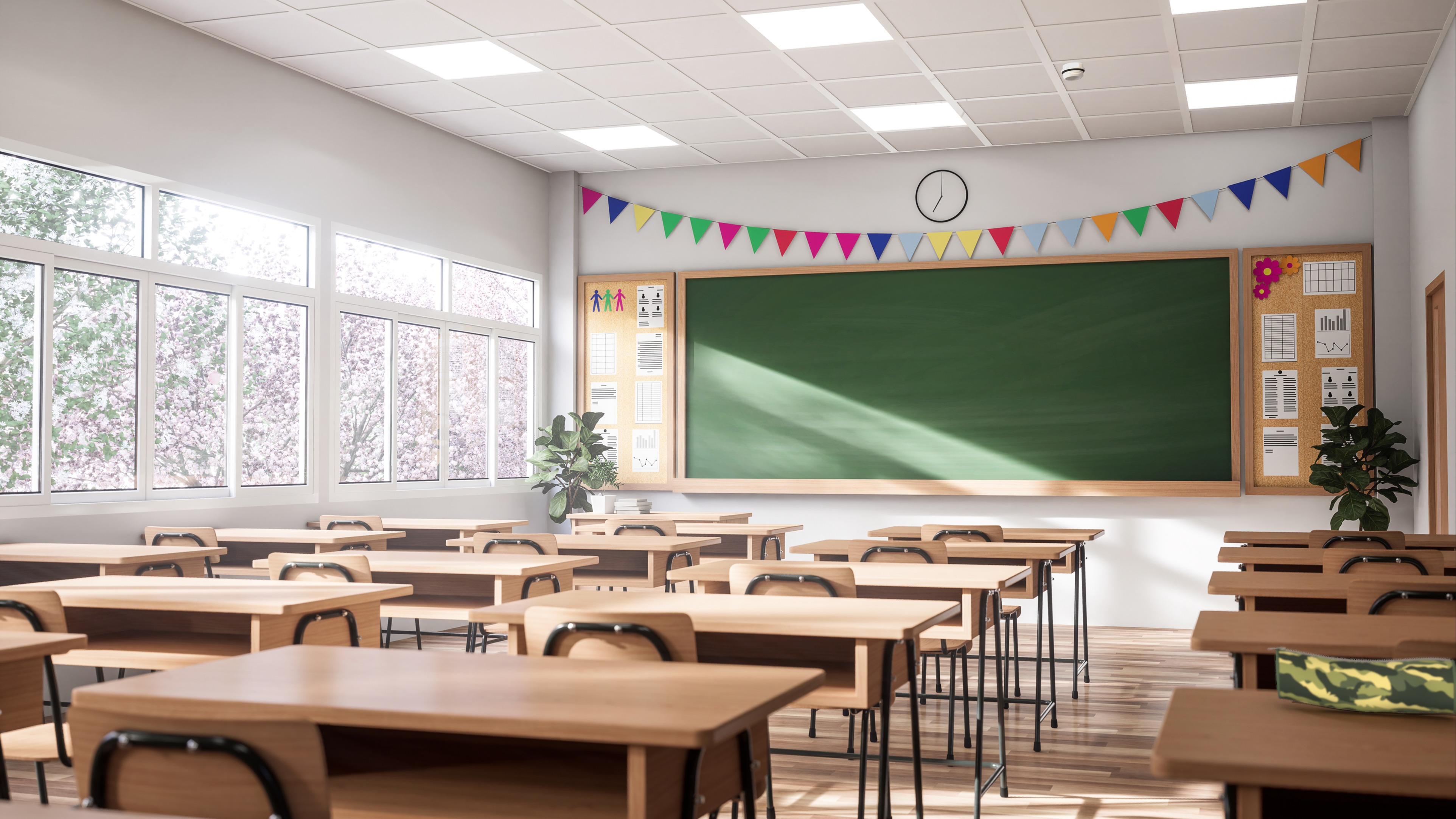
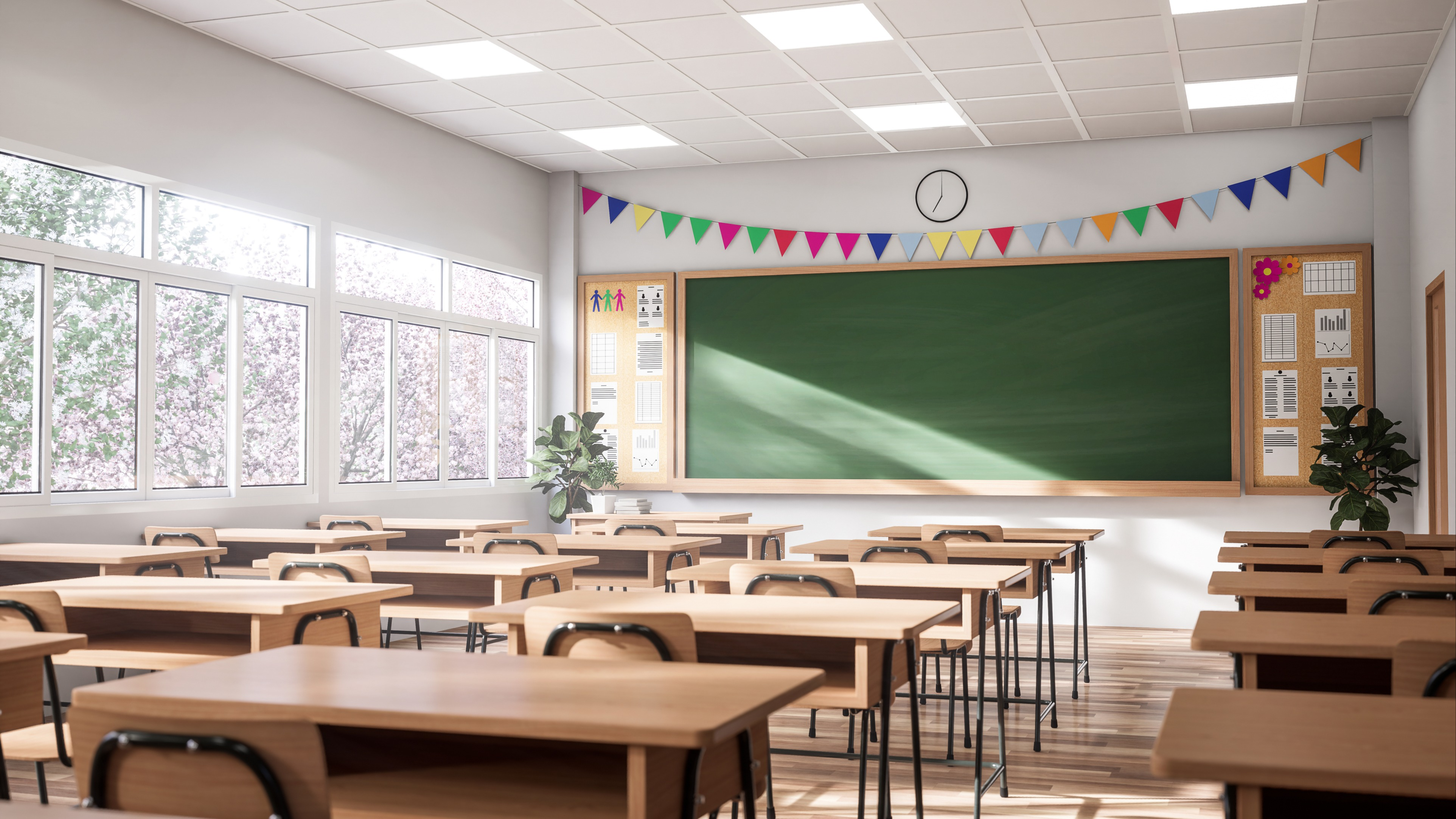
- smoke detector (1073, 71)
- pencil case (1359, 681)
